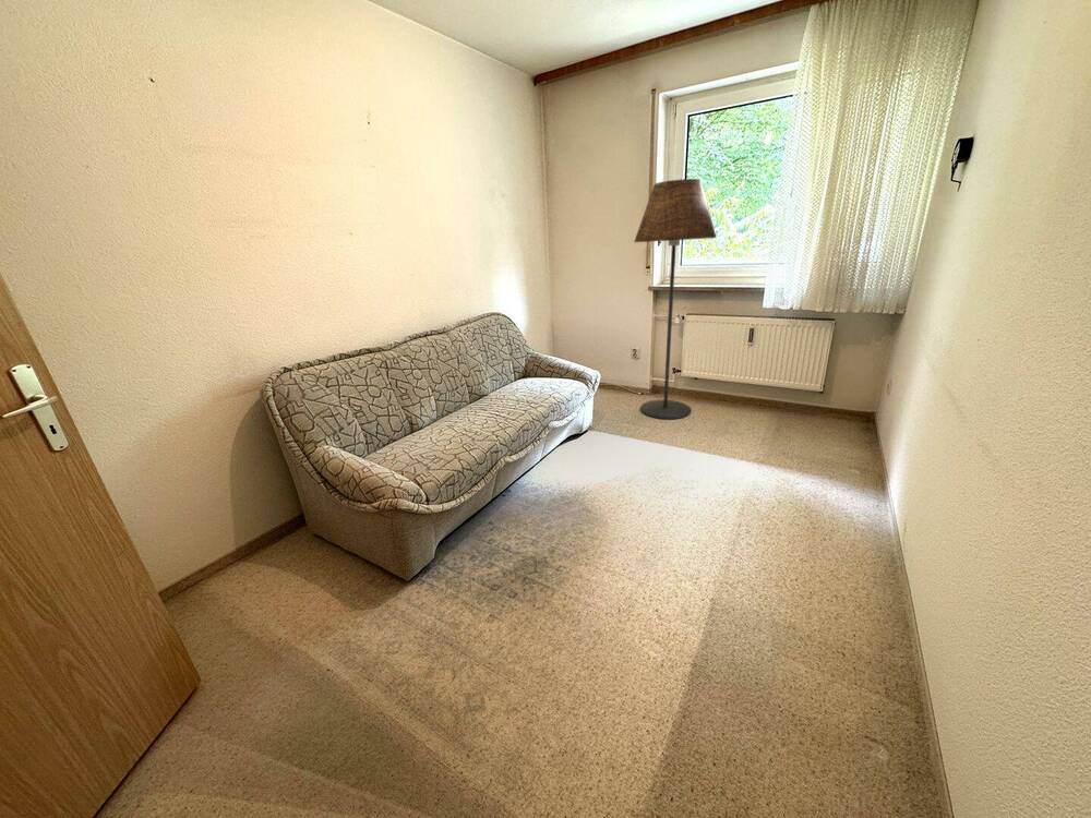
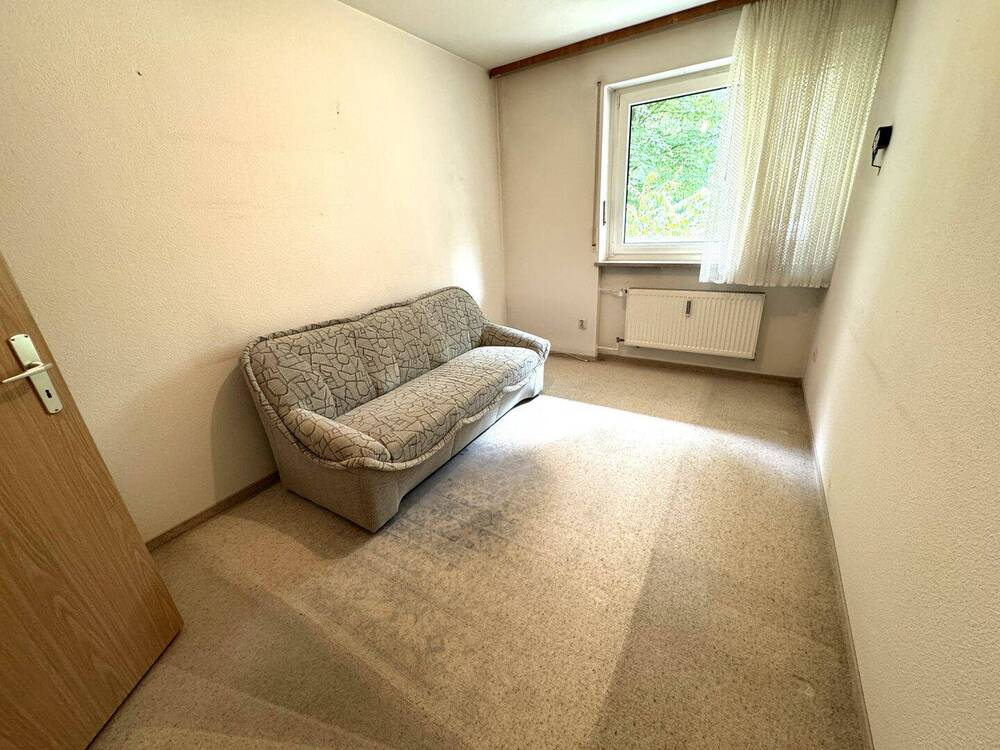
- floor lamp (670, 306)
